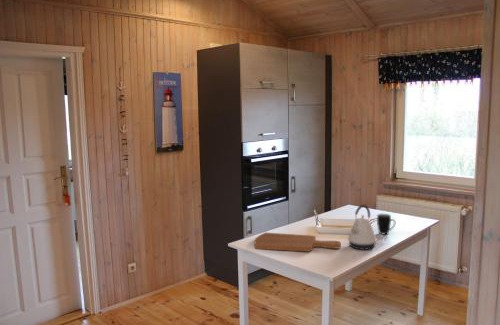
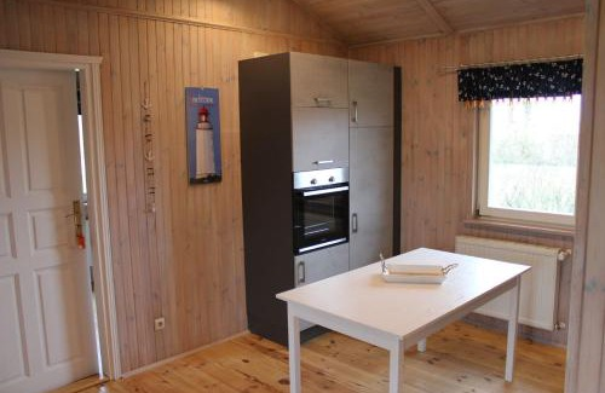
- mug (386, 224)
- cutting board (290, 242)
- kettle (361, 226)
